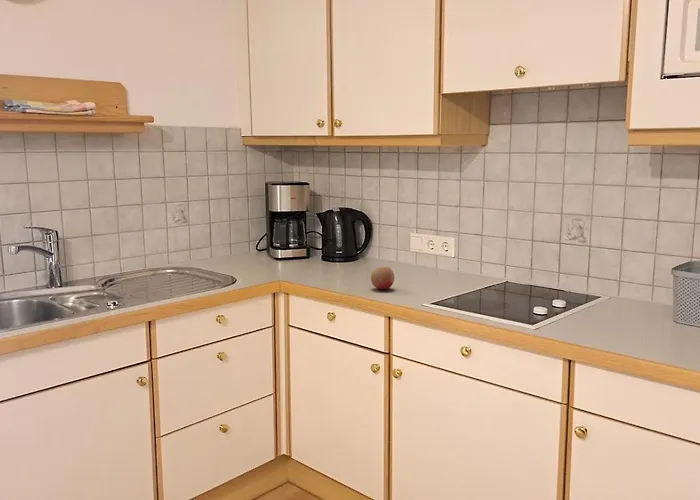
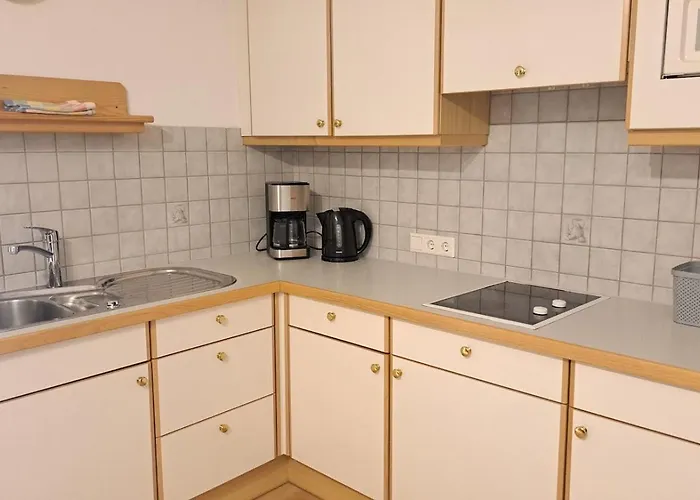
- fruit (382, 277)
